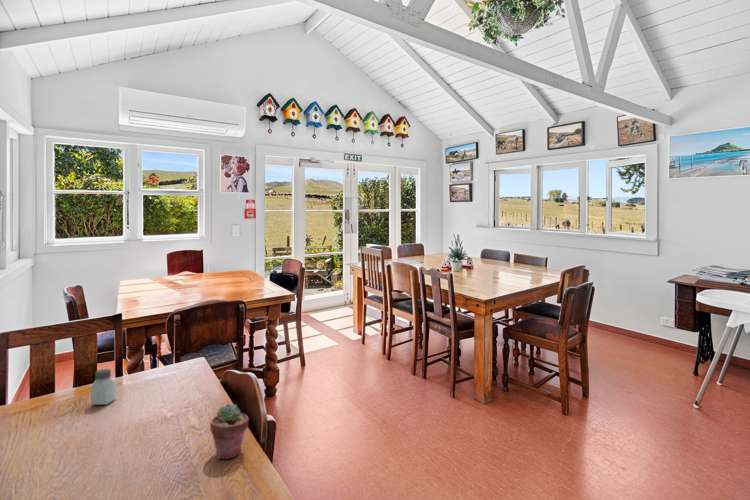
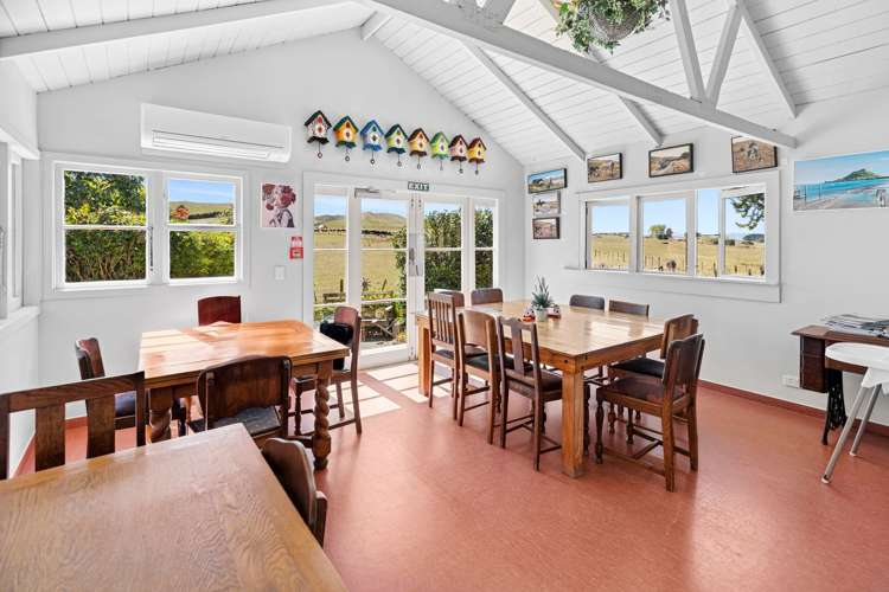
- saltshaker (103, 386)
- potted succulent (229, 428)
